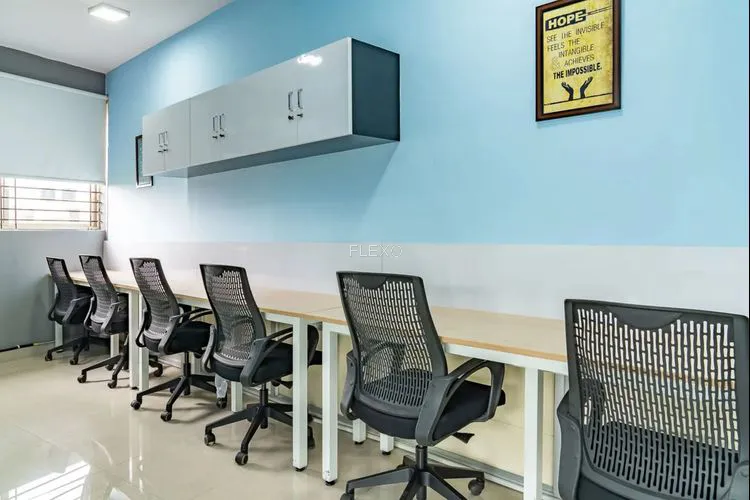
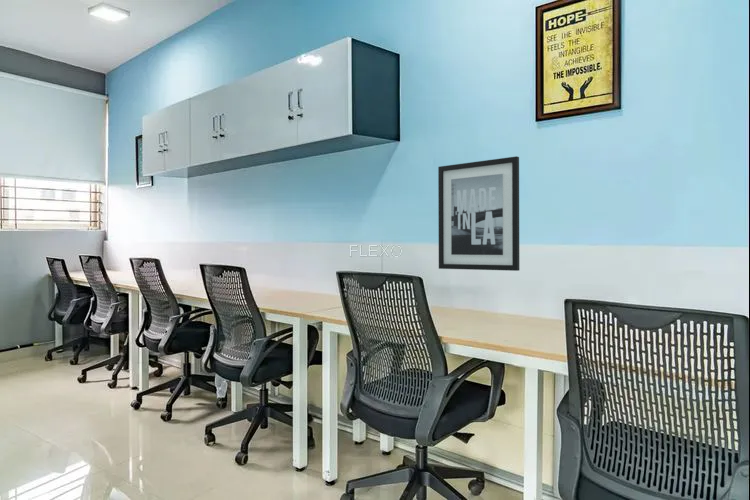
+ wall art (476, 215)
